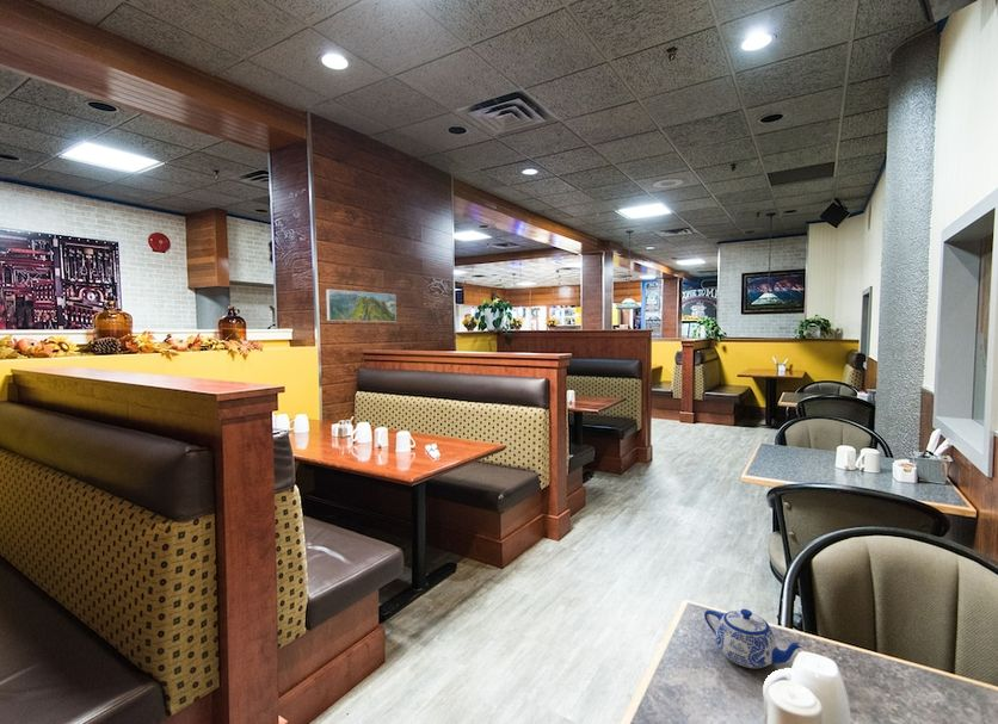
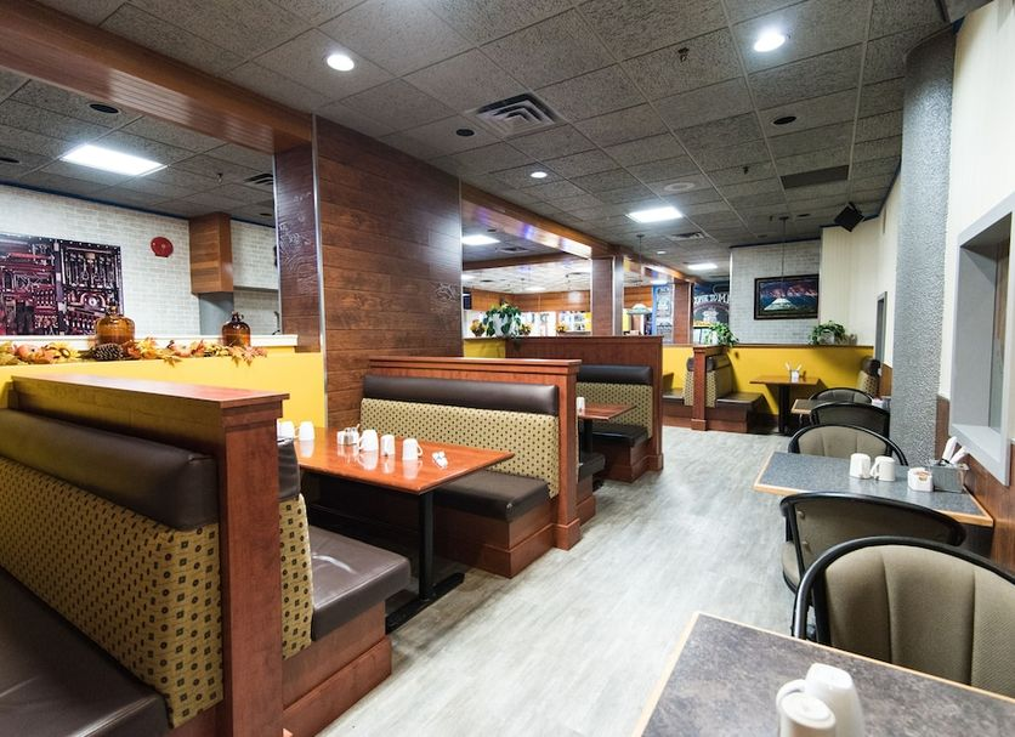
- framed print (363, 307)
- teapot (751, 636)
